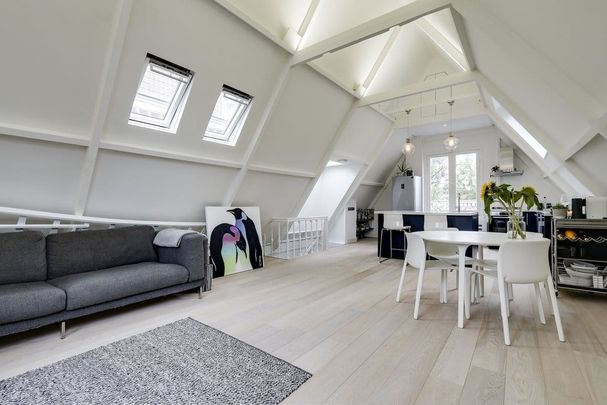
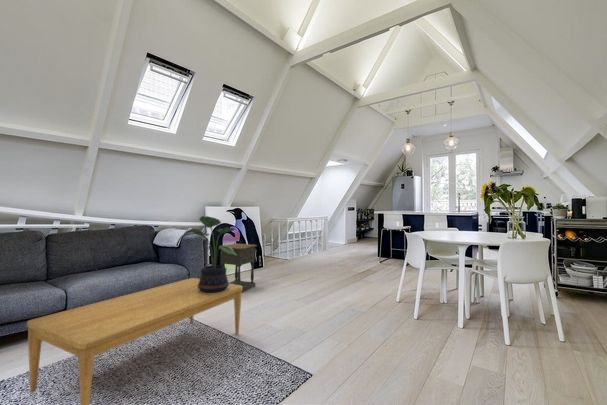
+ coffee table (155, 328)
+ potted plant (211, 251)
+ nightstand (237, 267)
